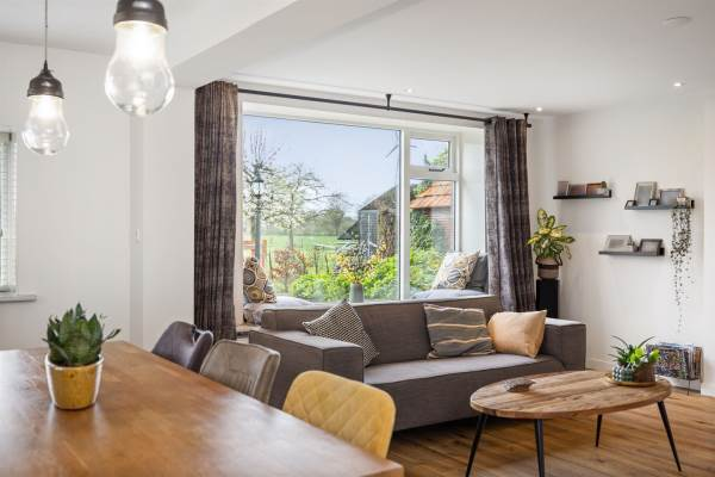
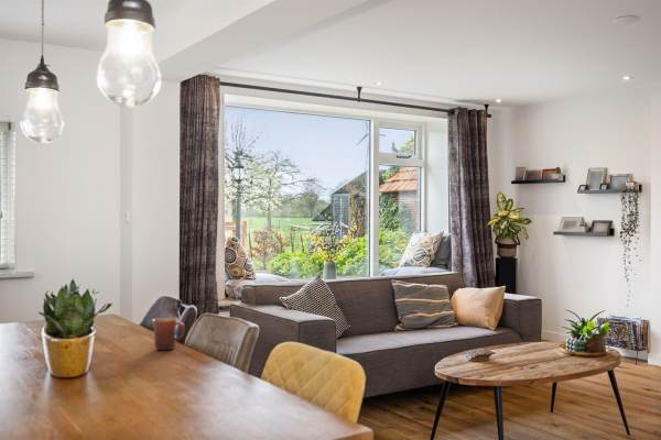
+ mug (169, 333)
